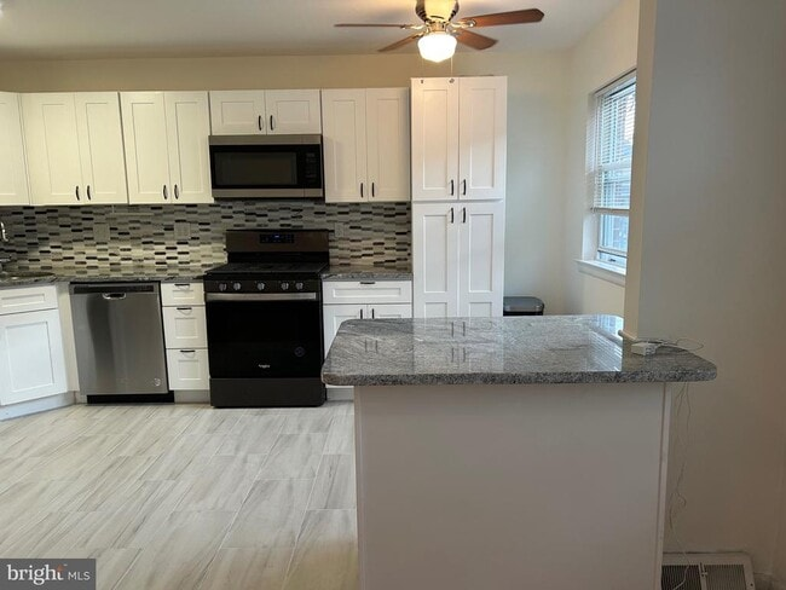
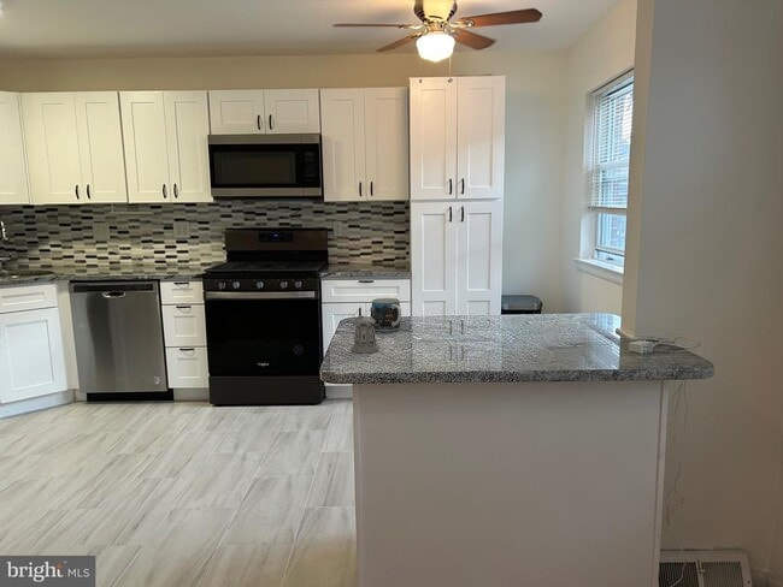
+ mug (389, 315)
+ pepper shaker (366, 333)
